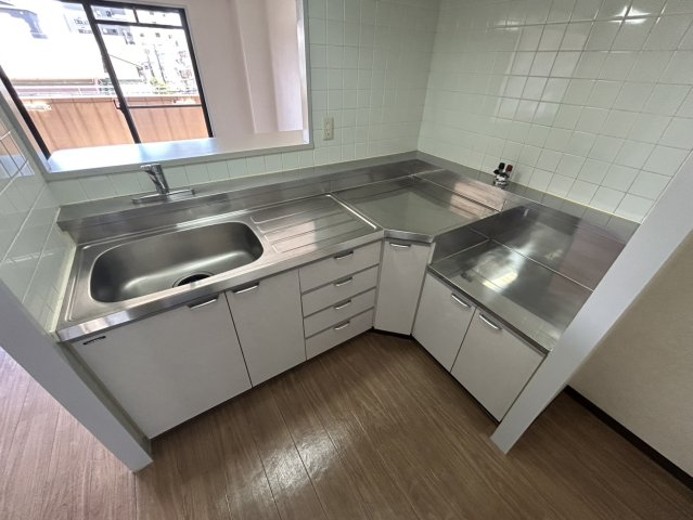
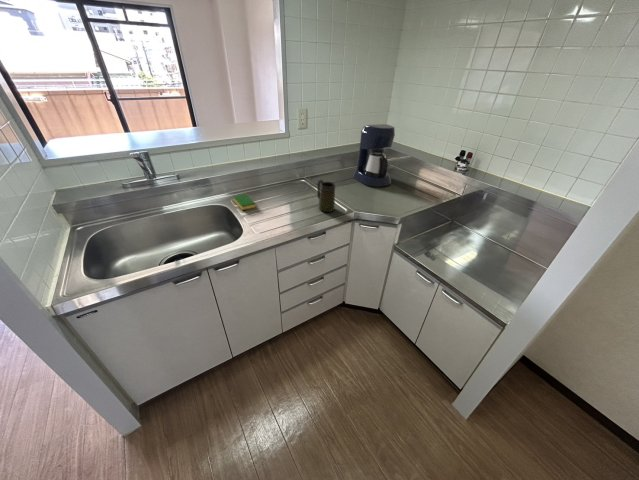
+ coffee maker (376, 153)
+ dish sponge (244, 201)
+ mug (325, 195)
